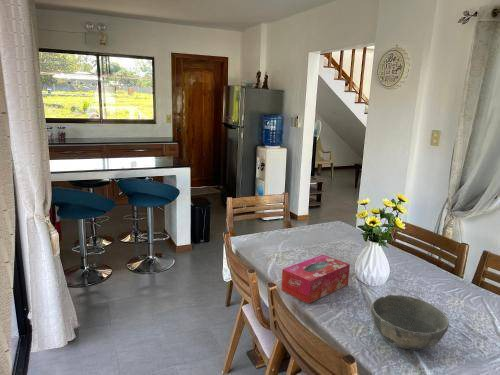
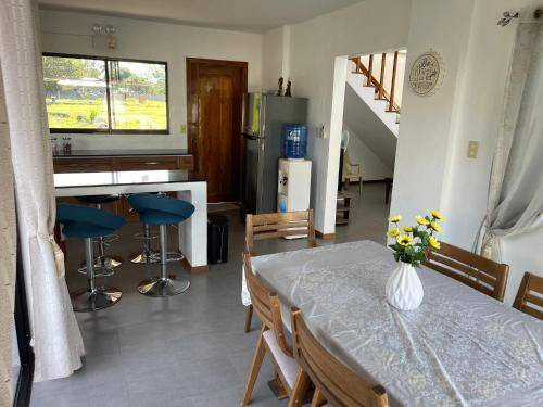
- tissue box (316, 277)
- bowl (407, 326)
